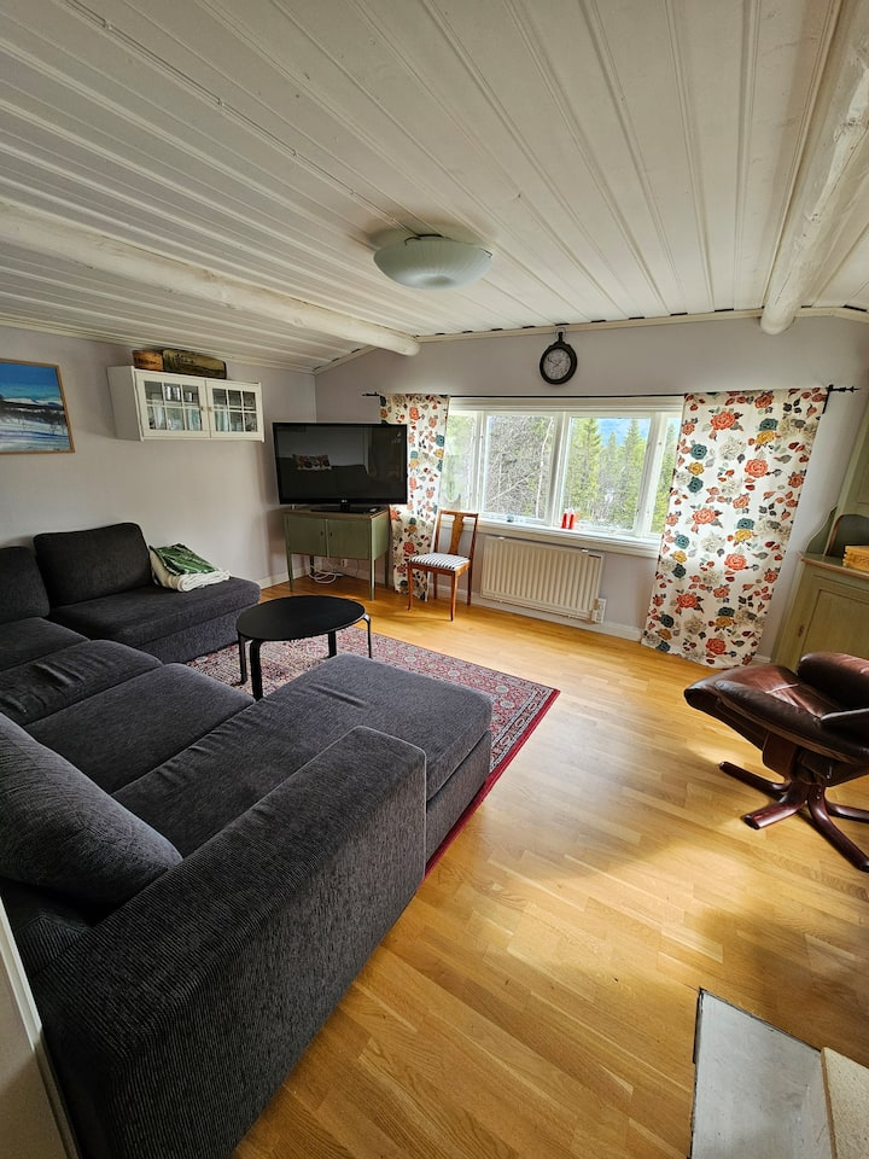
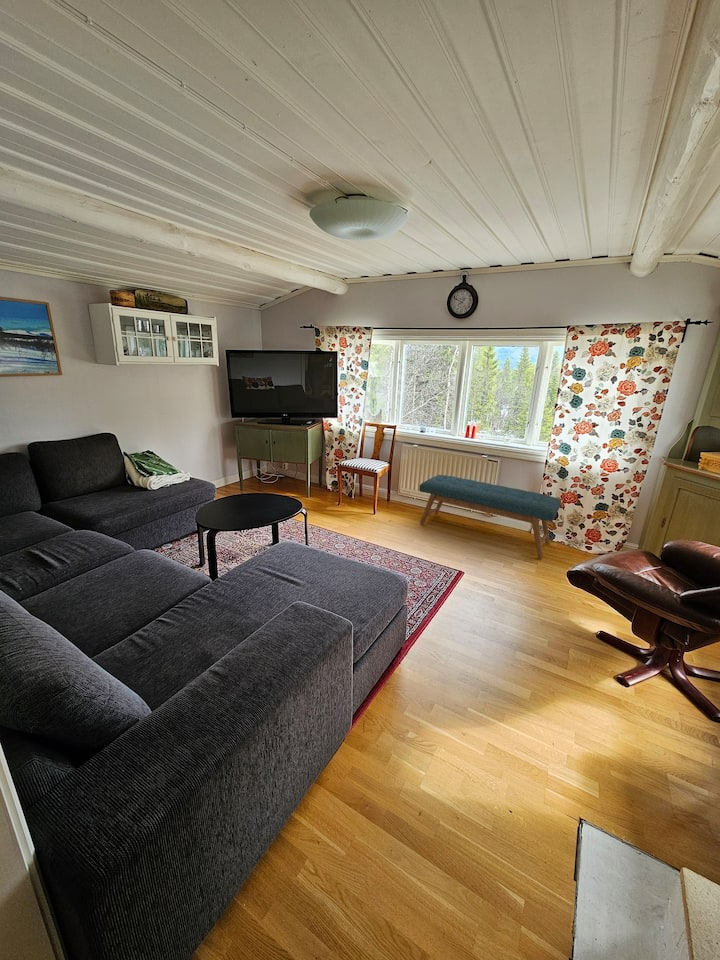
+ bench (484, 510)
